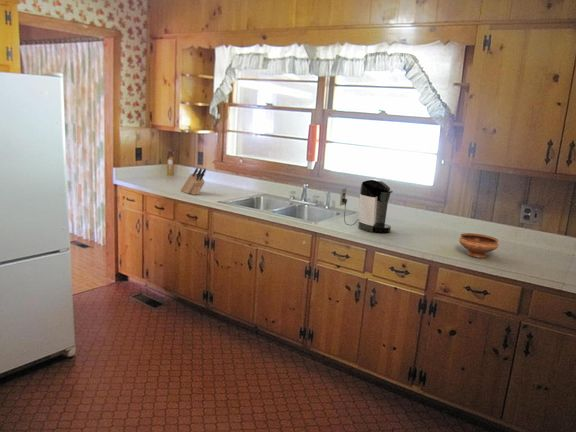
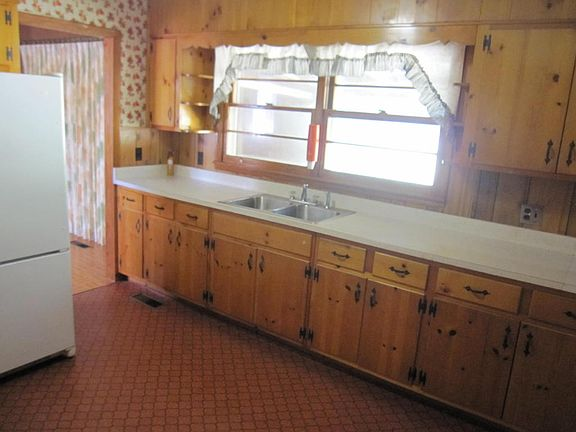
- coffee maker (370, 205)
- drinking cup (477, 246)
- knife block (193, 180)
